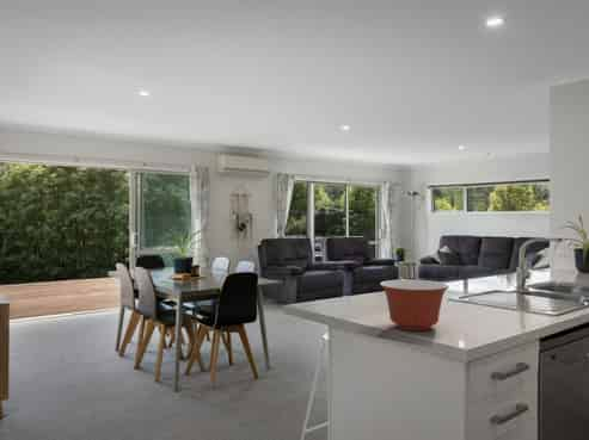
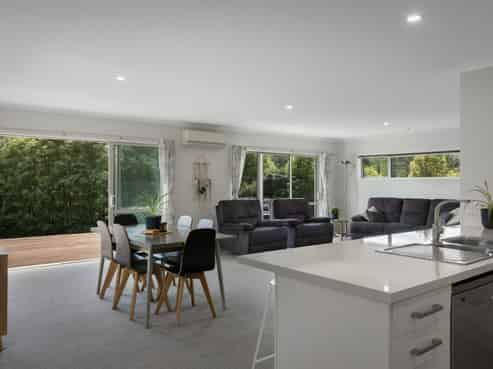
- mixing bowl (413, 305)
